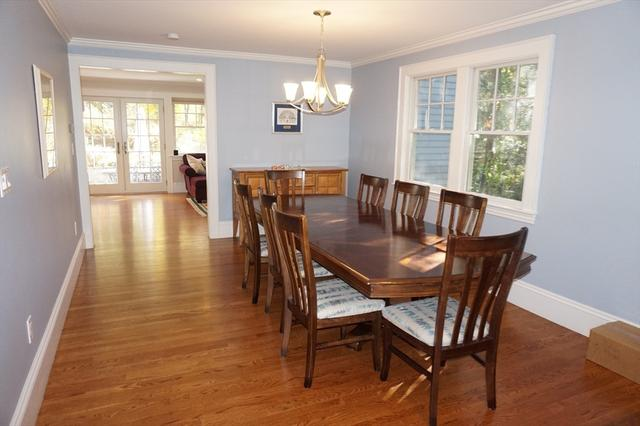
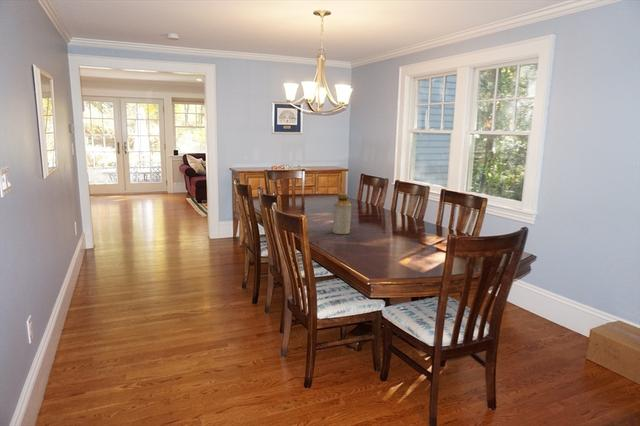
+ bottle (342, 213)
